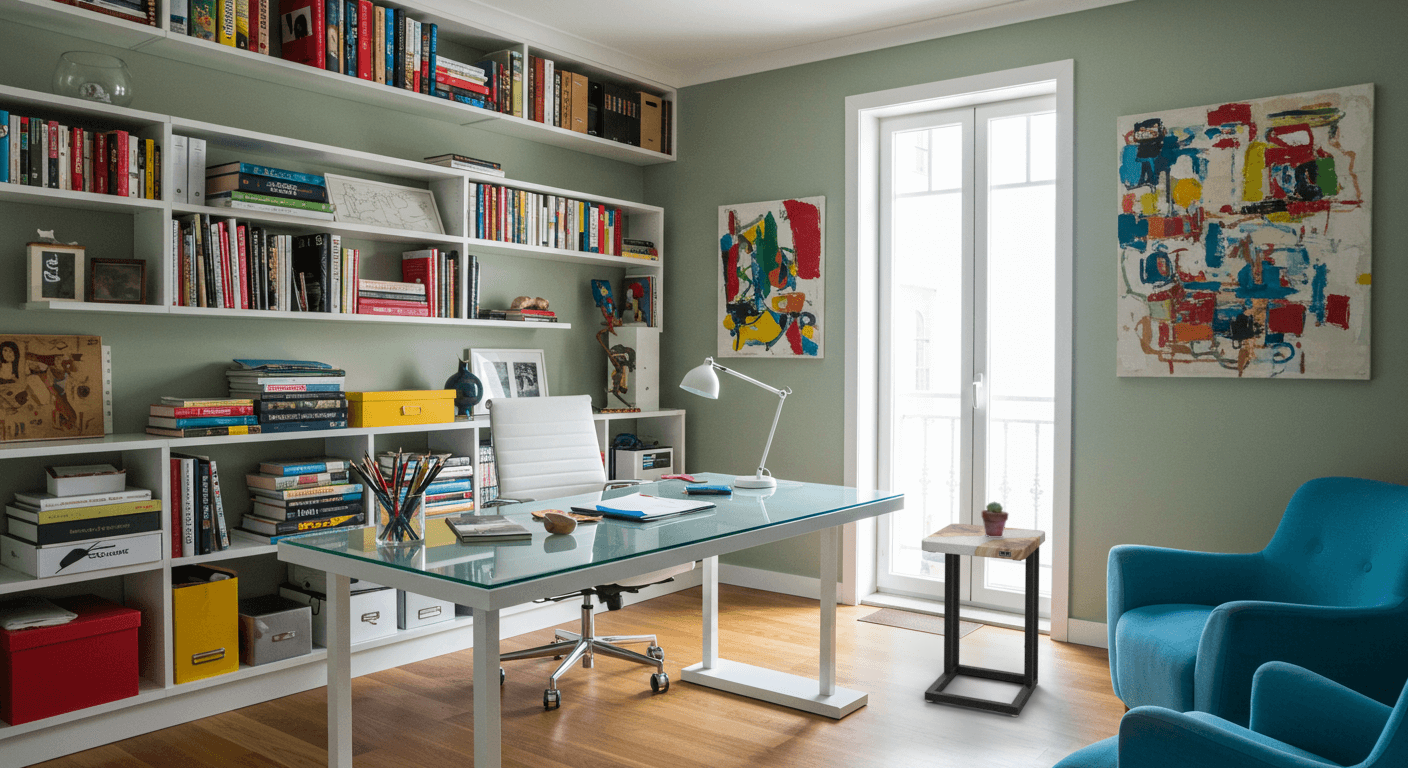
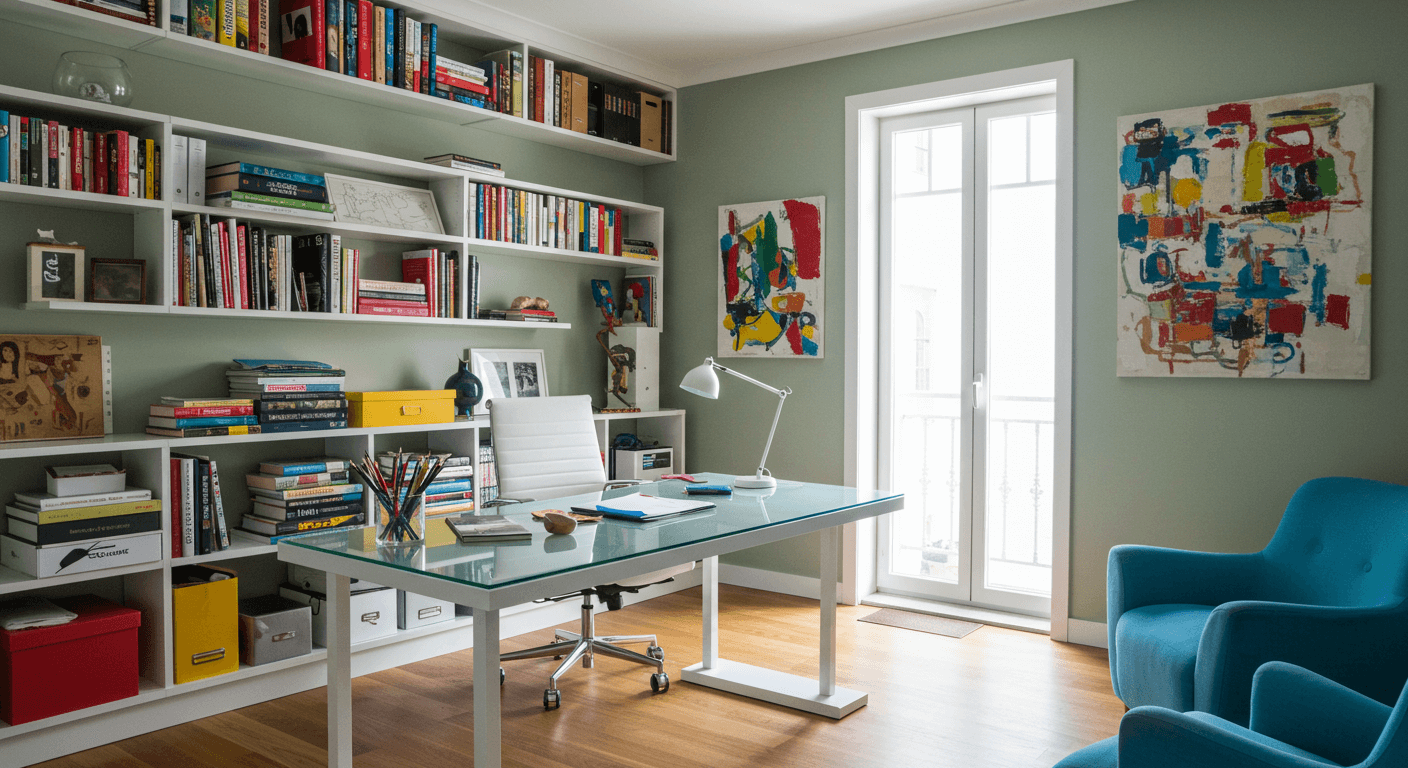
- side table (959, 613)
- potted succulent (994, 518)
